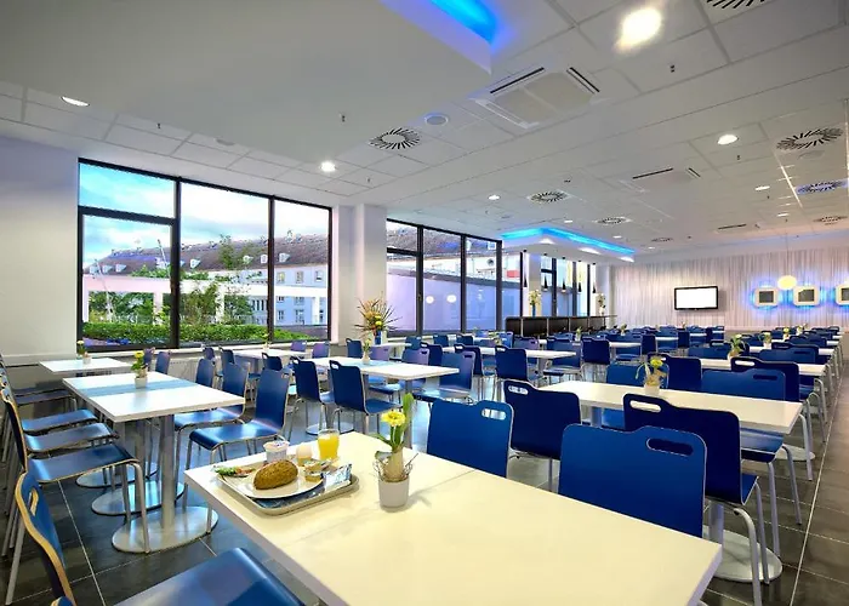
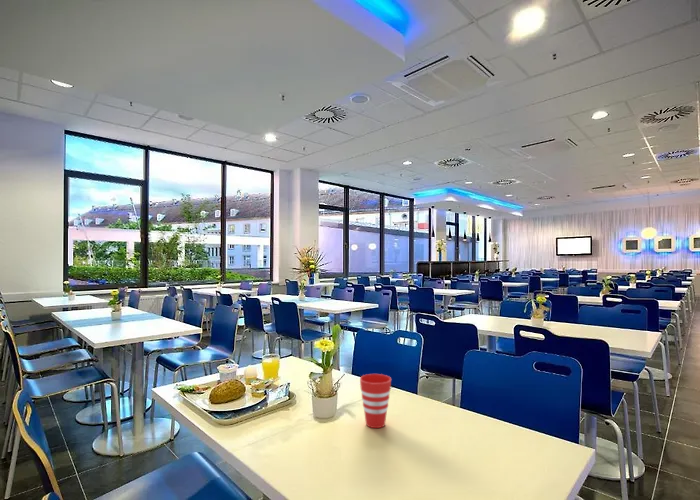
+ cup (375, 401)
